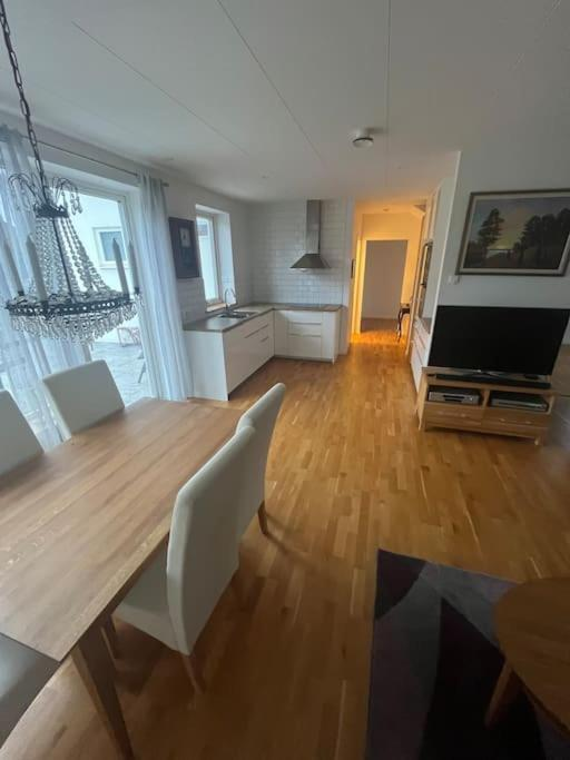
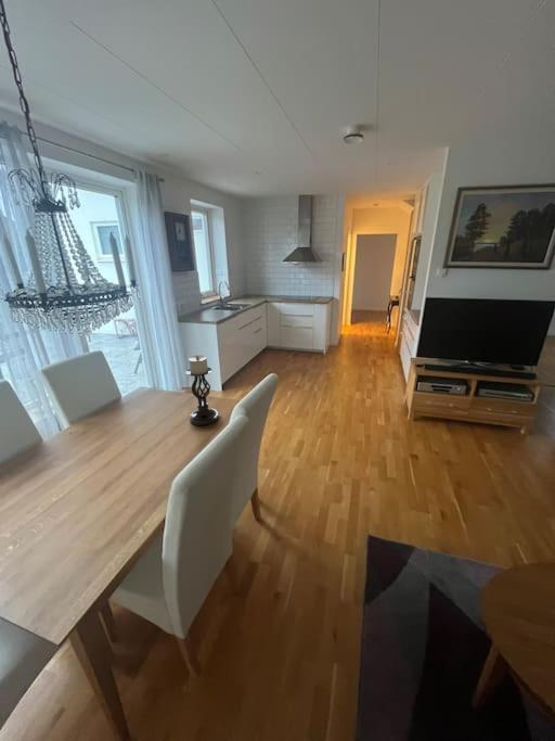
+ candle holder (201, 388)
